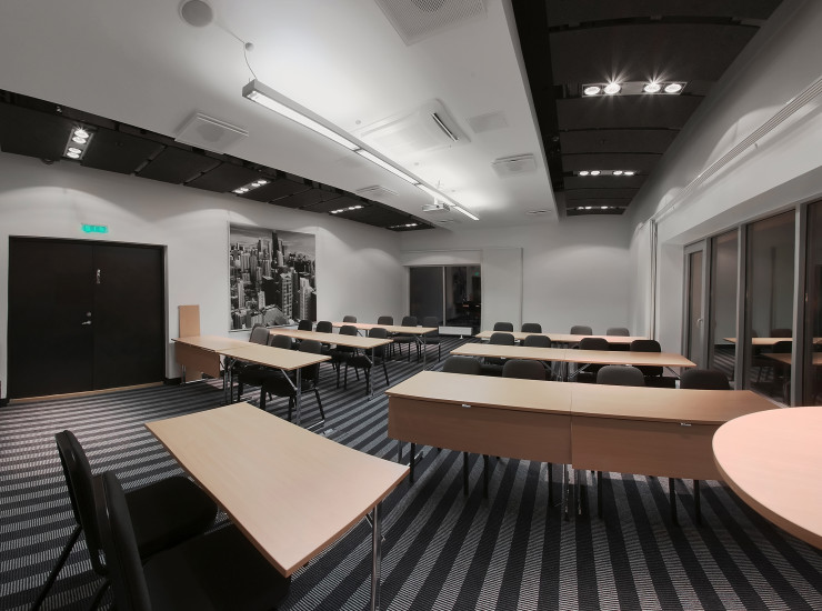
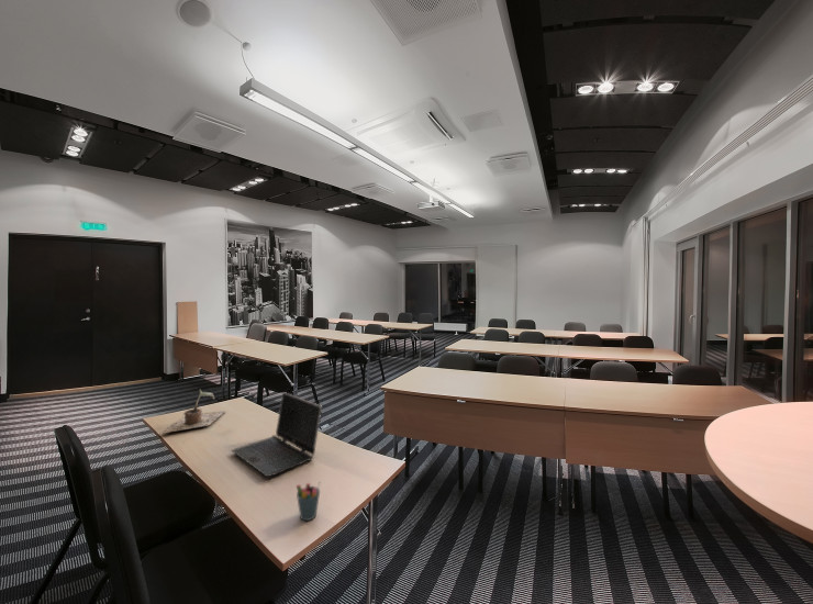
+ plant (196, 404)
+ laptop computer (276, 429)
+ pen holder (308, 497)
